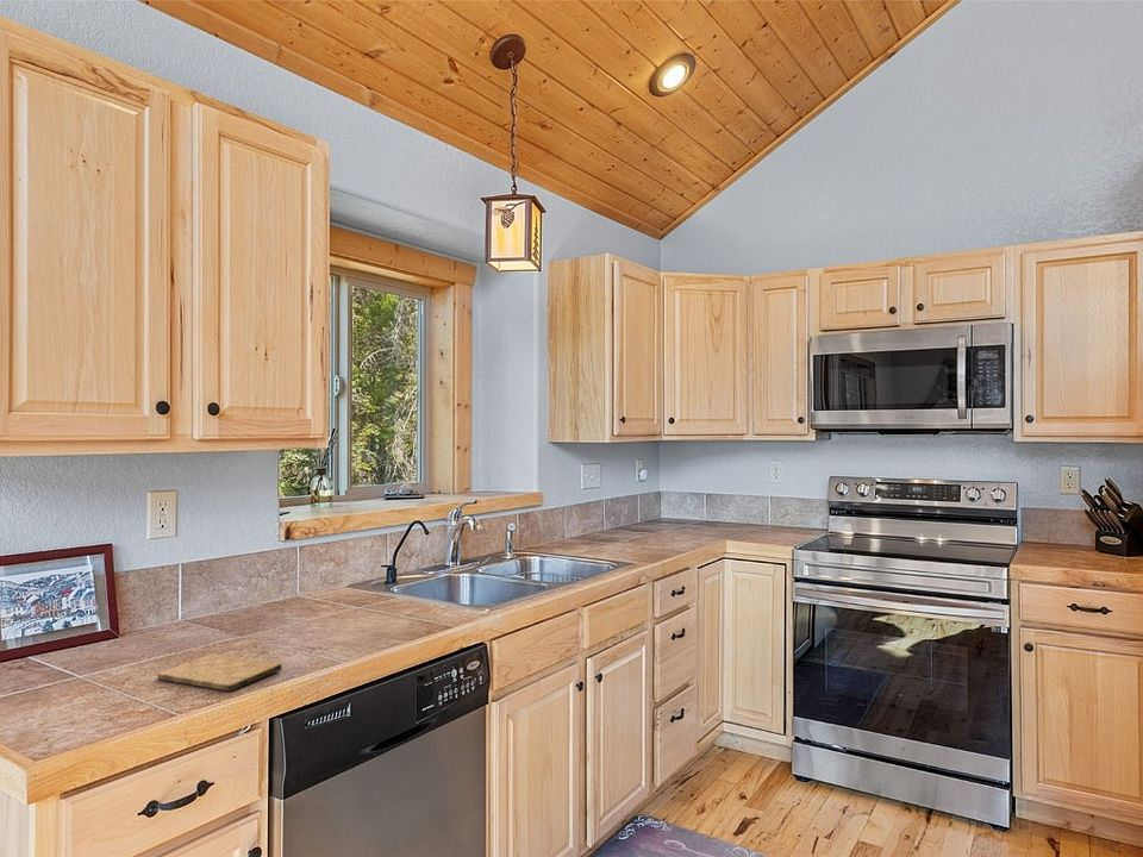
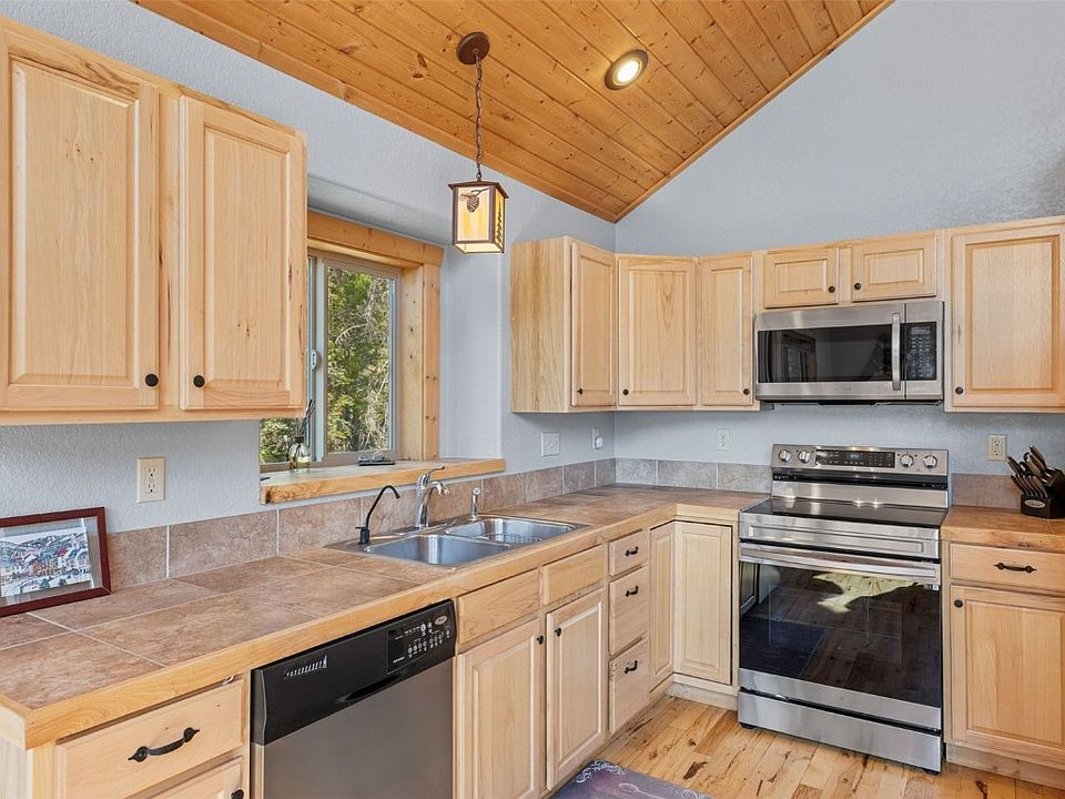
- cutting board (220, 670)
